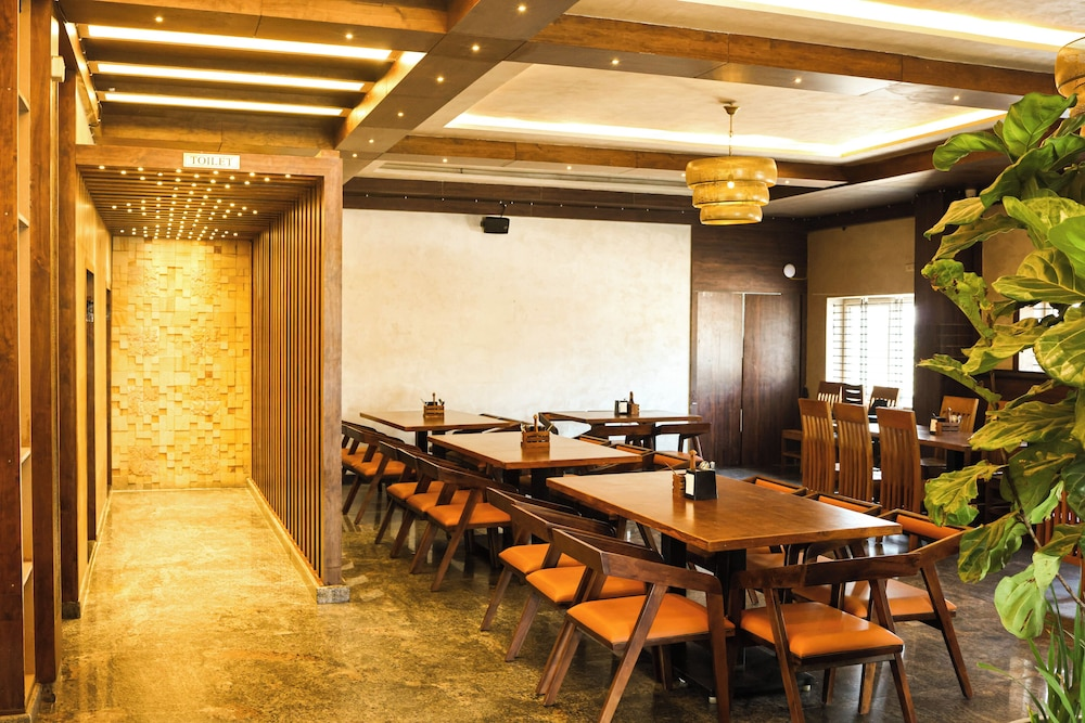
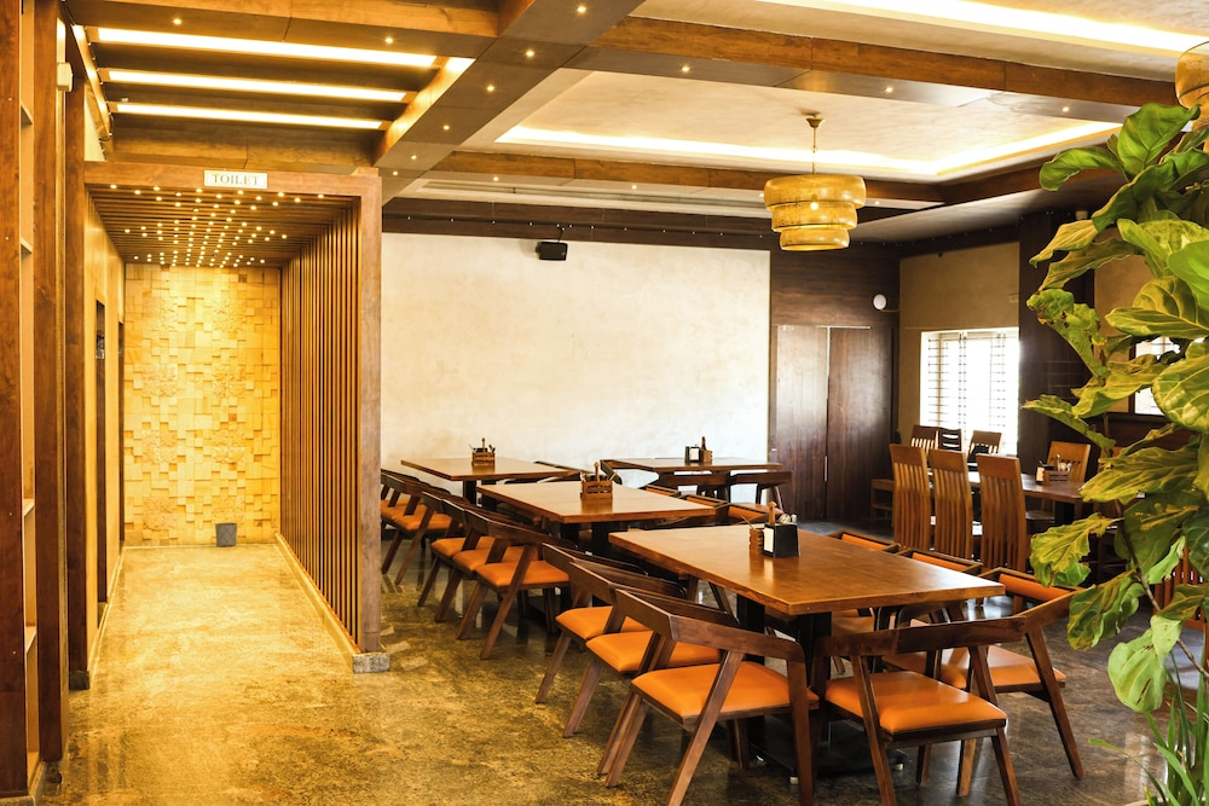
+ planter (226, 534)
